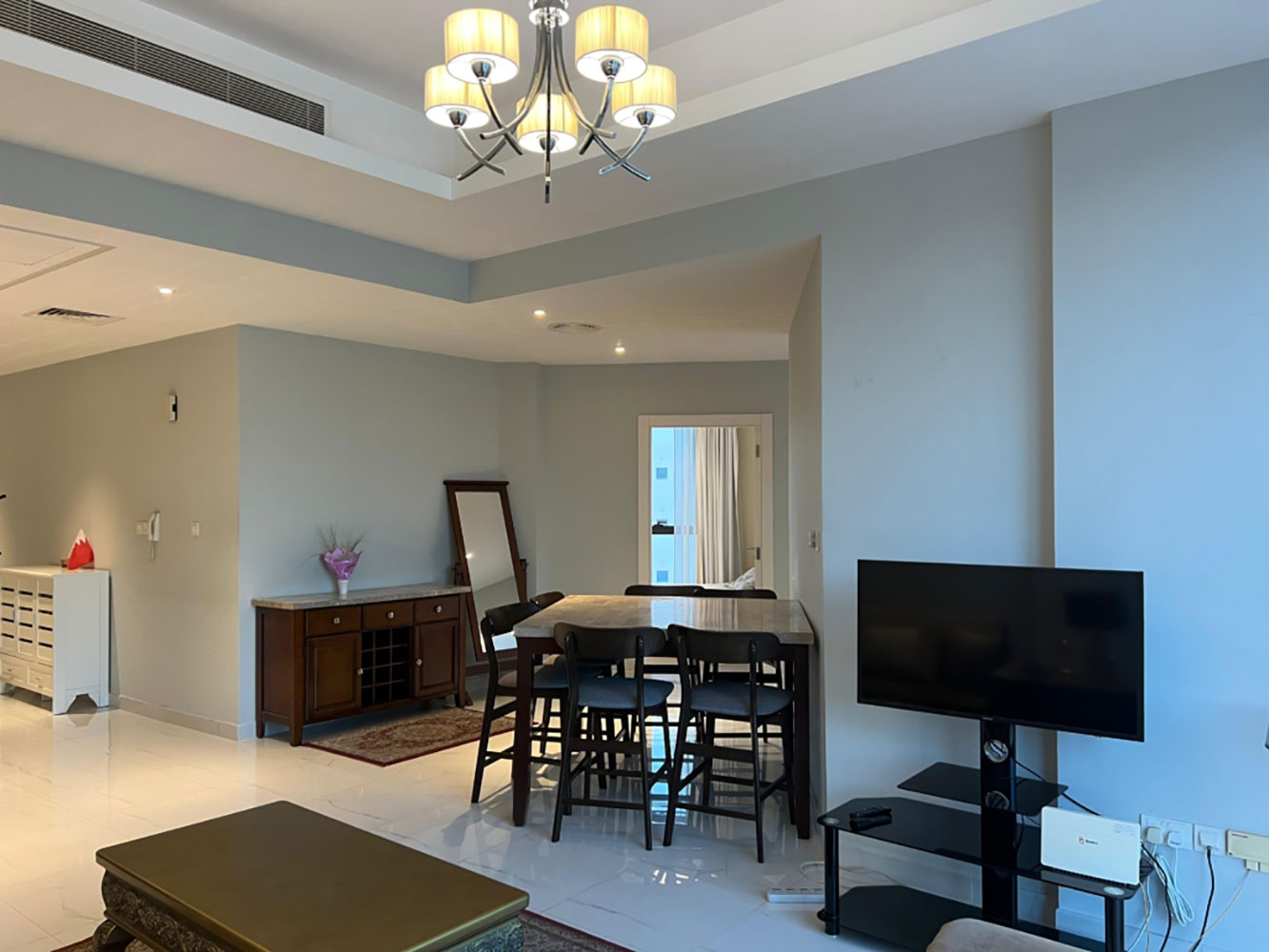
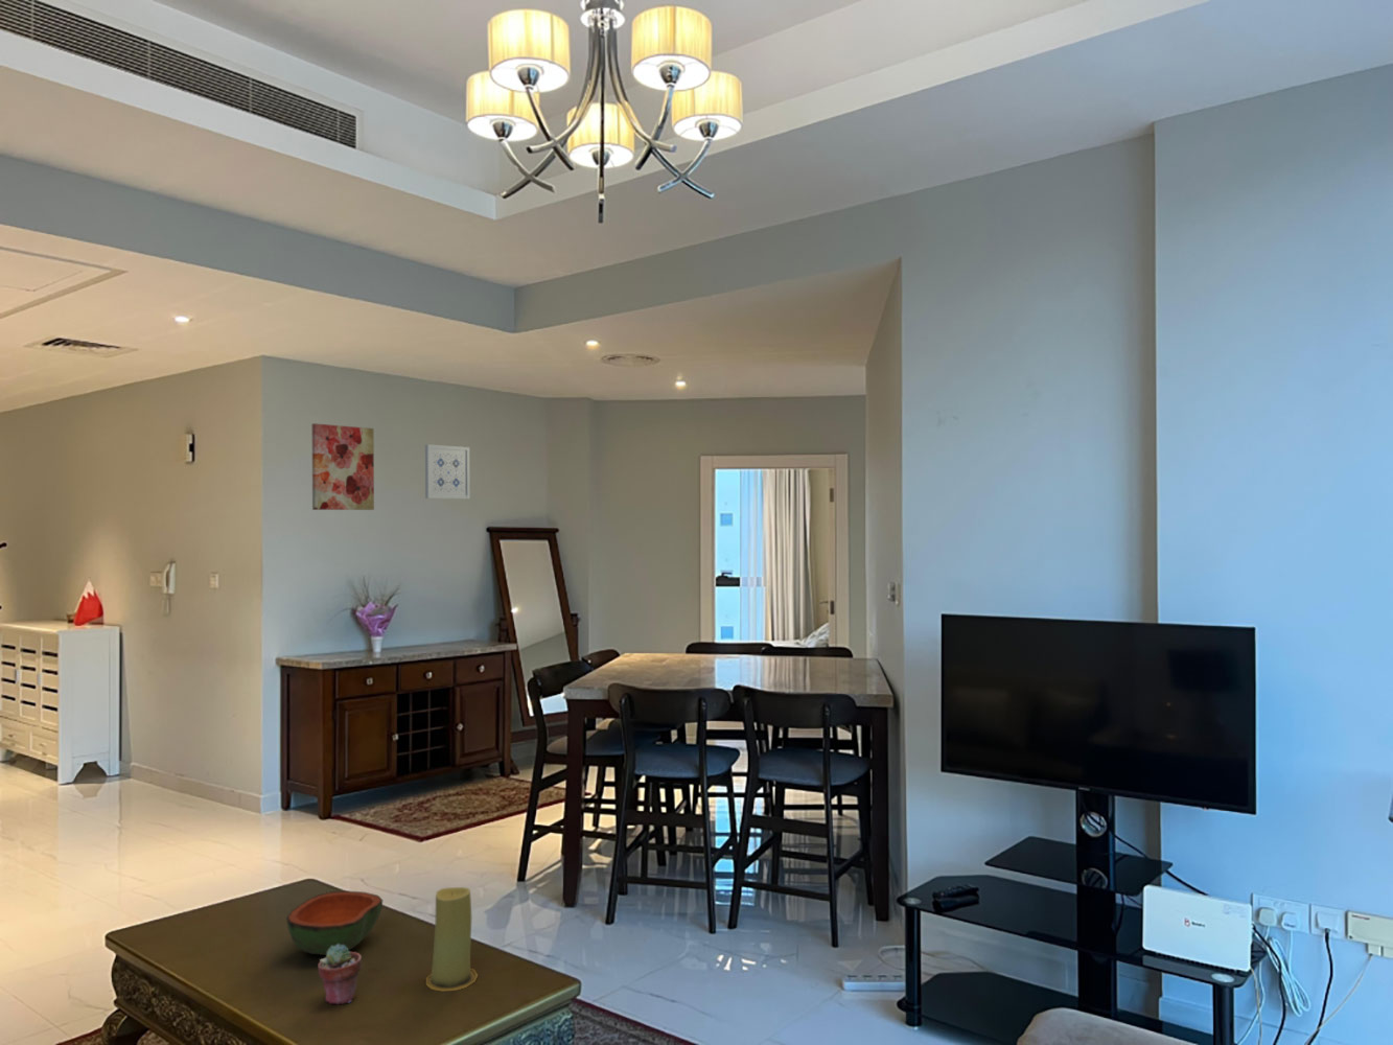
+ bowl (335, 926)
+ wall art (344, 468)
+ candle (451, 935)
+ potted succulent (339, 970)
+ wall art (447, 471)
